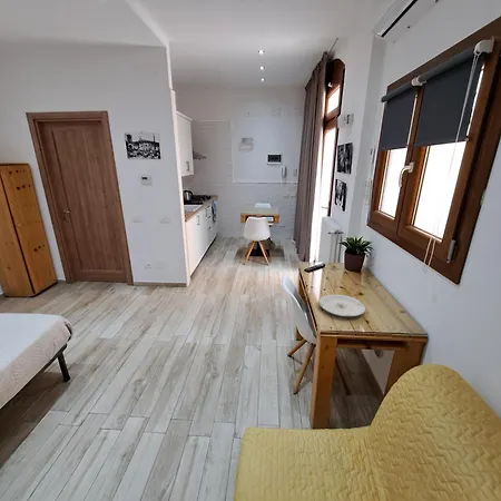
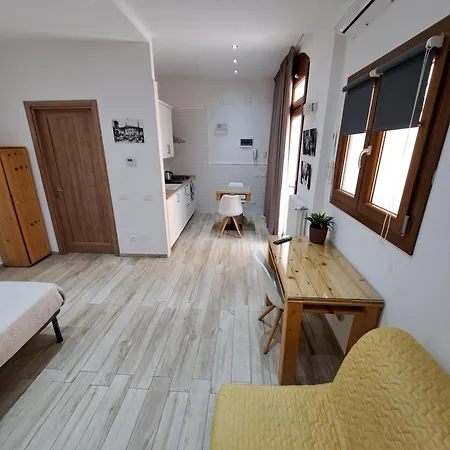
- plate (341, 305)
